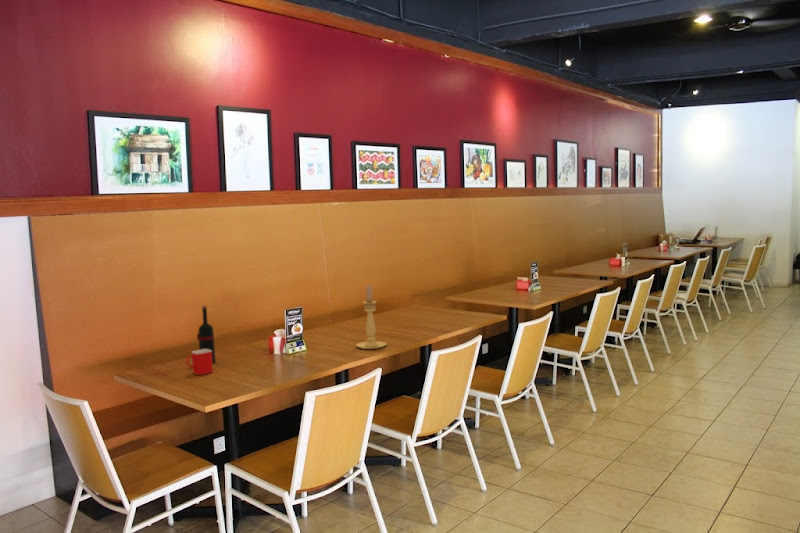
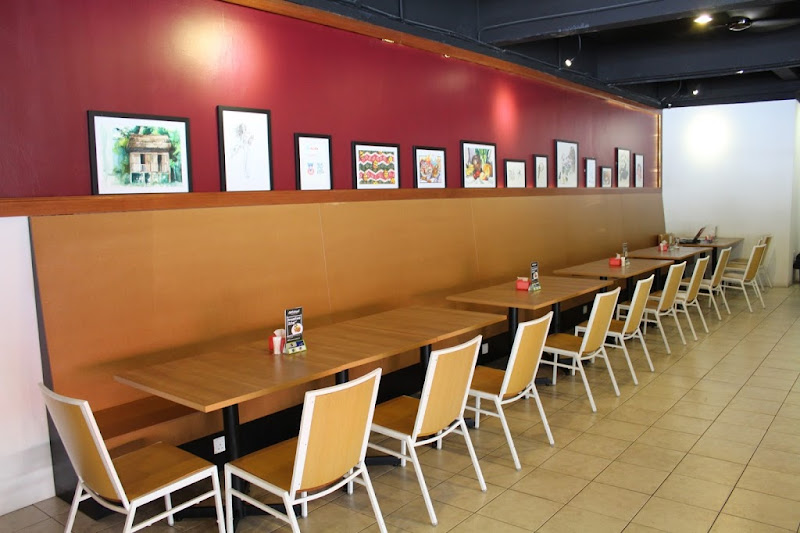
- candle holder (370, 315)
- mug (198, 362)
- wine bottle (204, 334)
